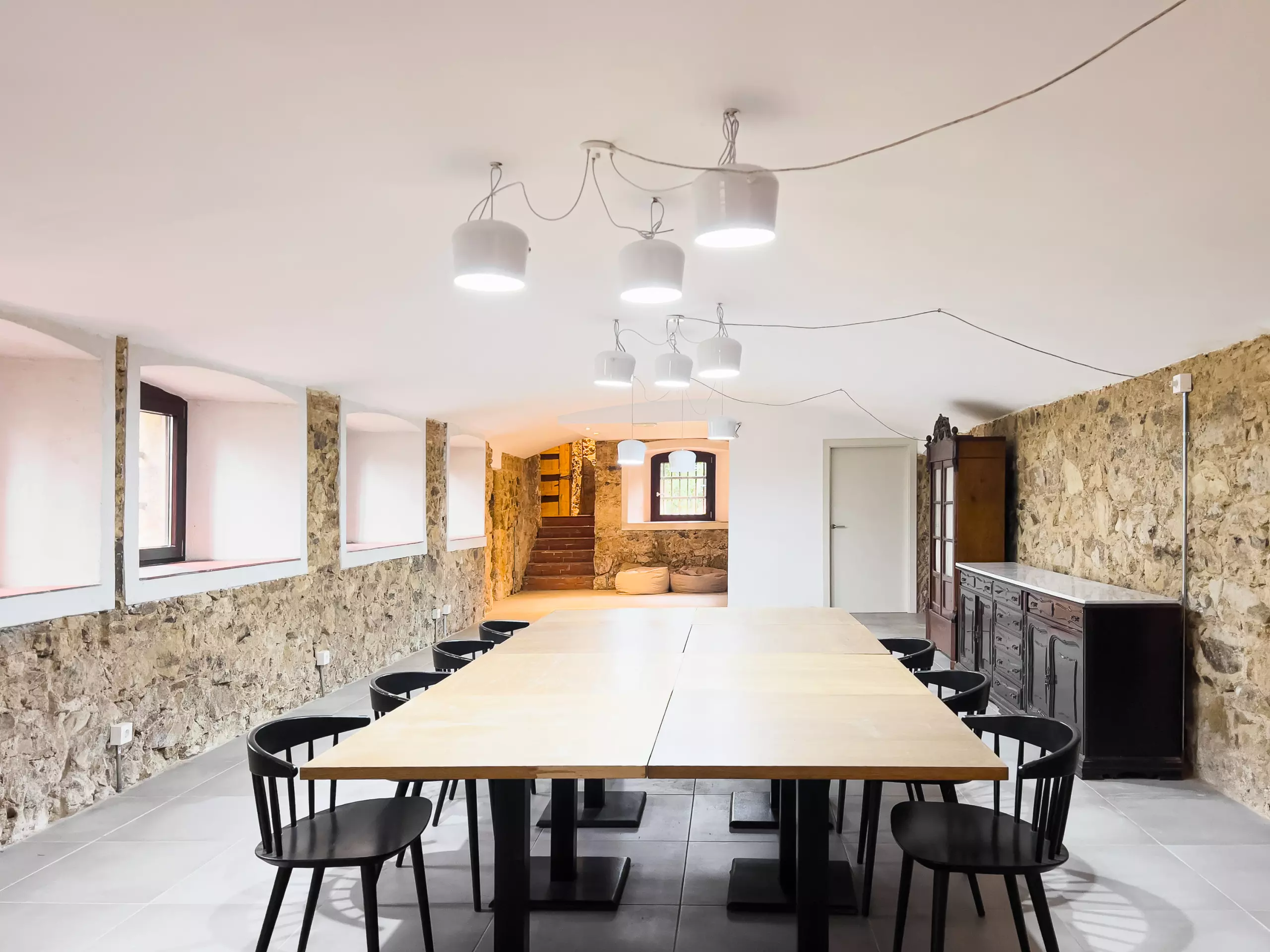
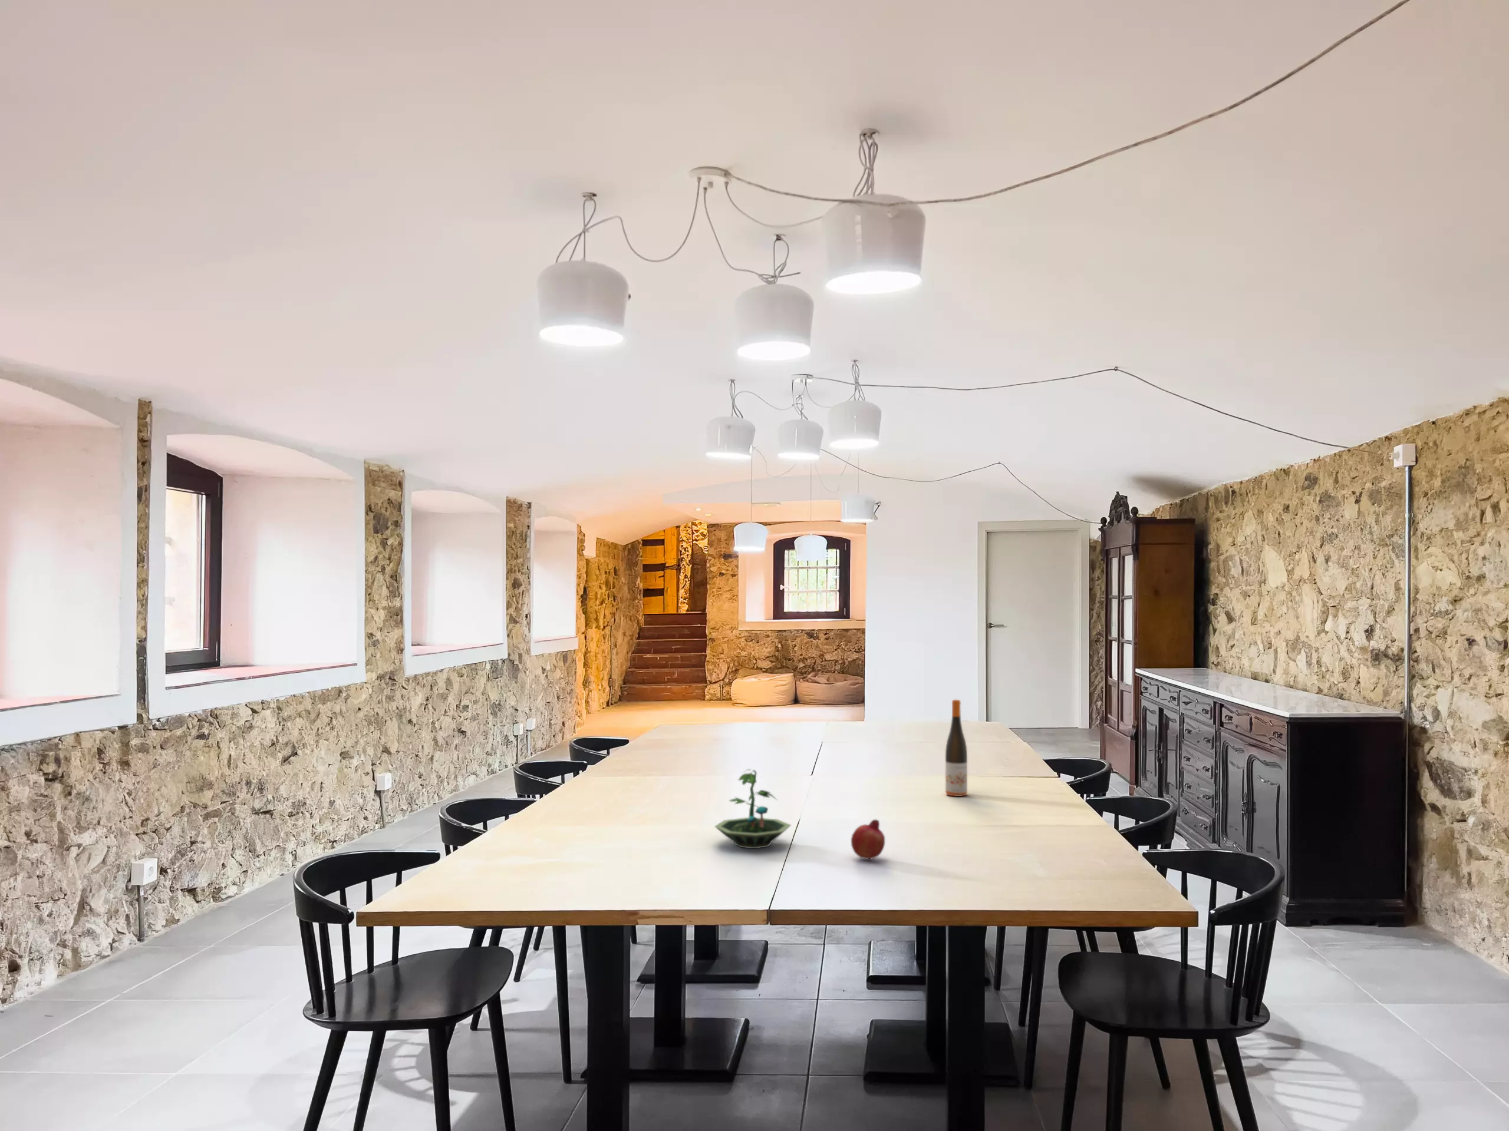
+ fruit (867, 839)
+ terrarium (753, 784)
+ wine bottle (956, 746)
